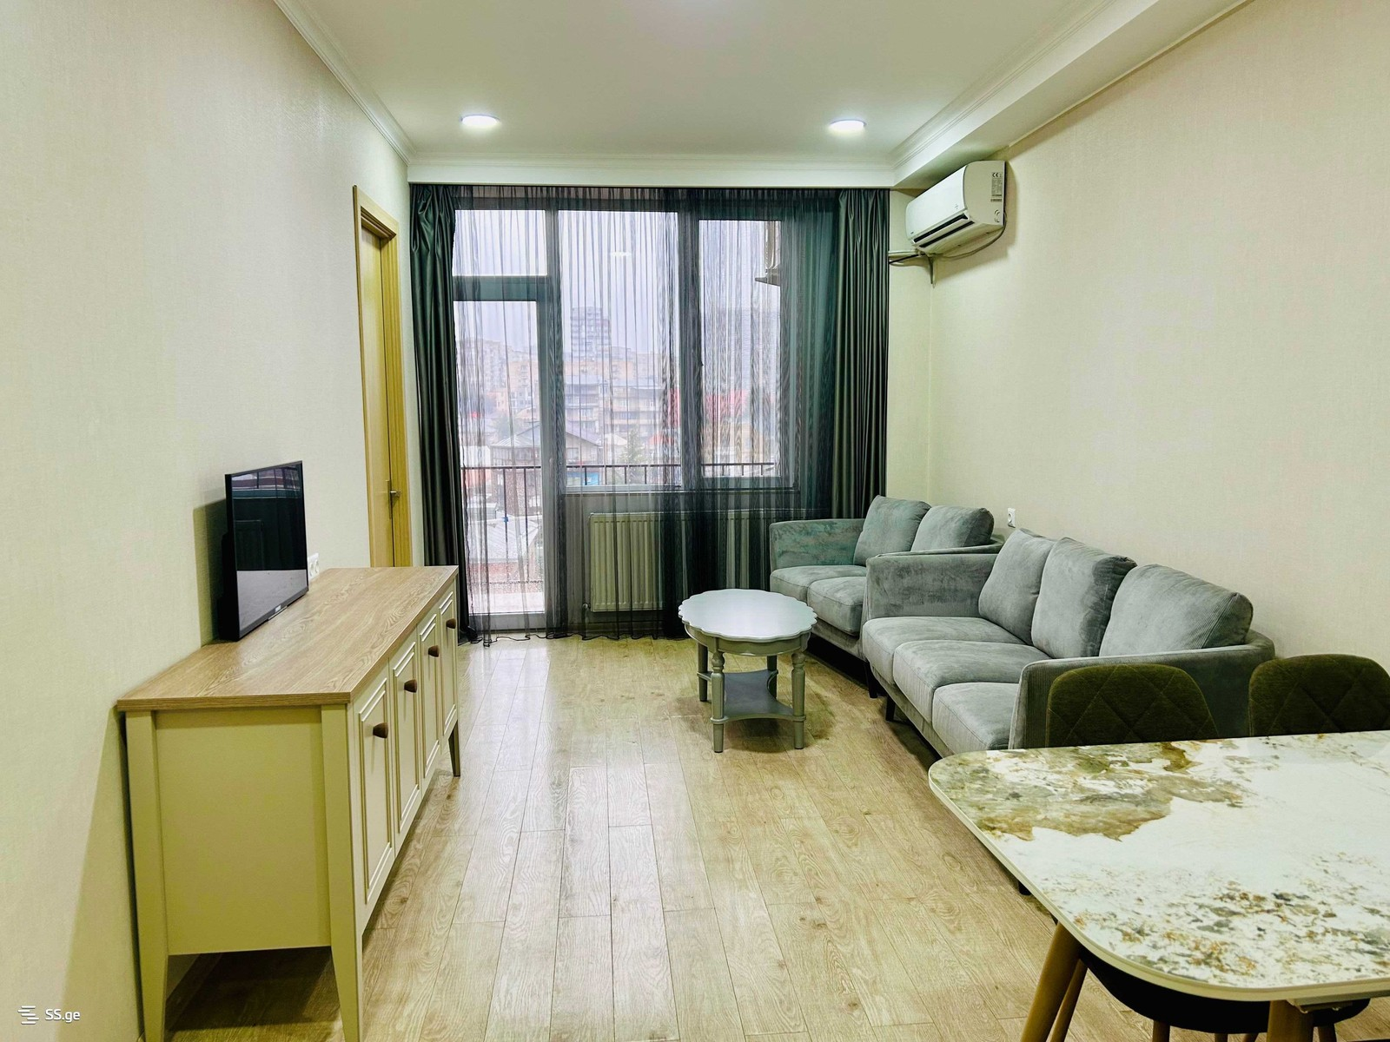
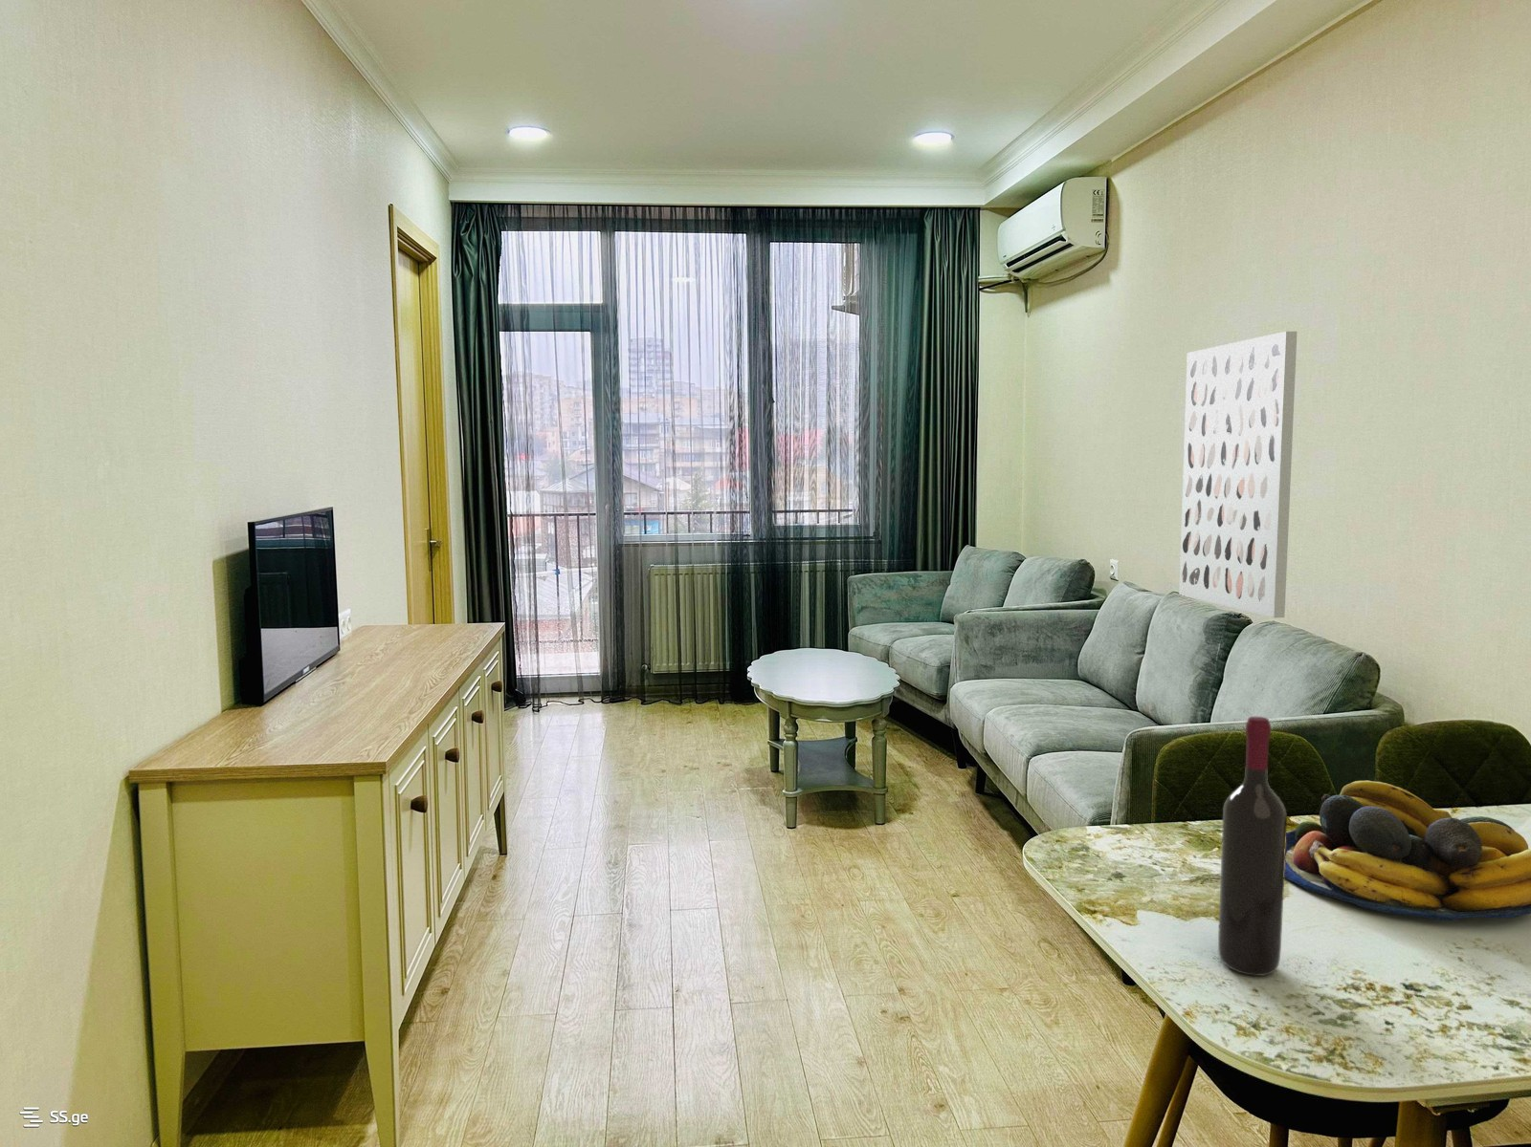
+ wine bottle (1253, 843)
+ fruit bowl (1400, 830)
+ wall art (1232, 475)
